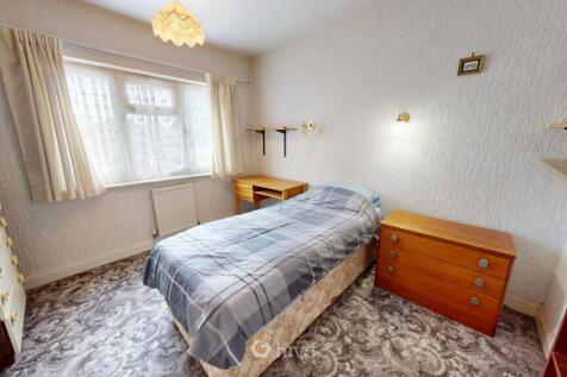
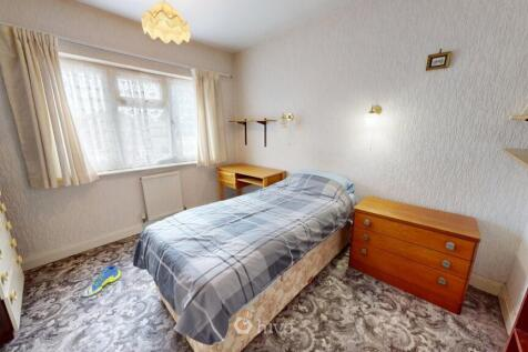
+ sneaker (100, 278)
